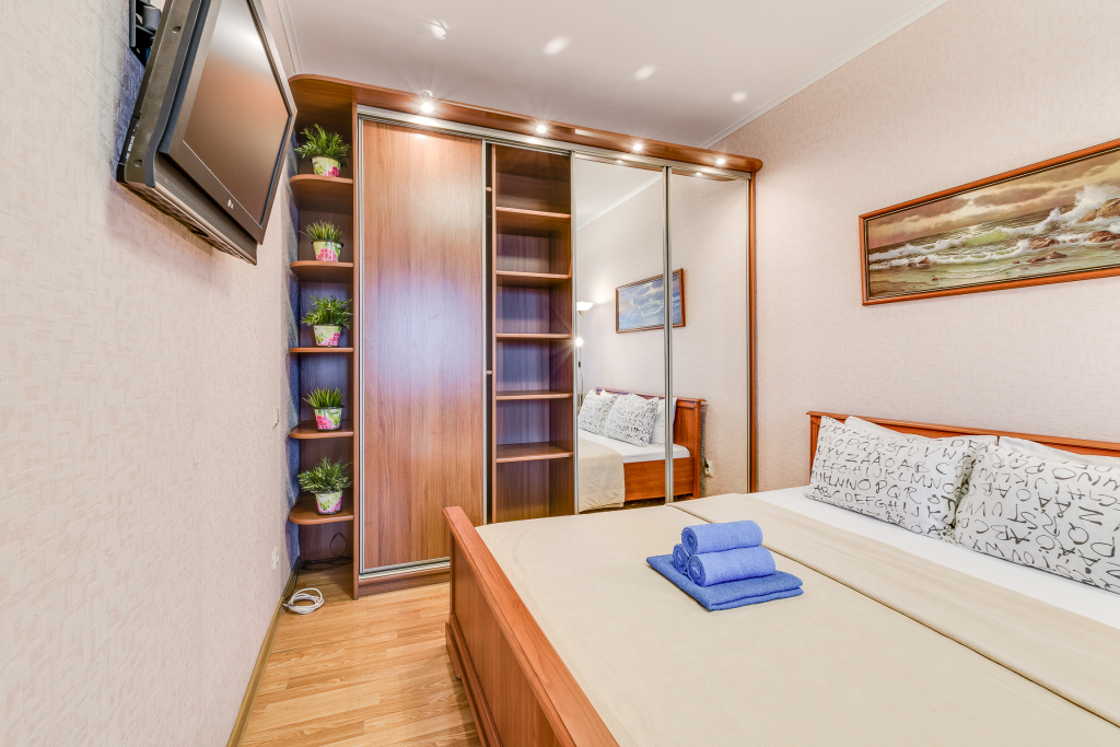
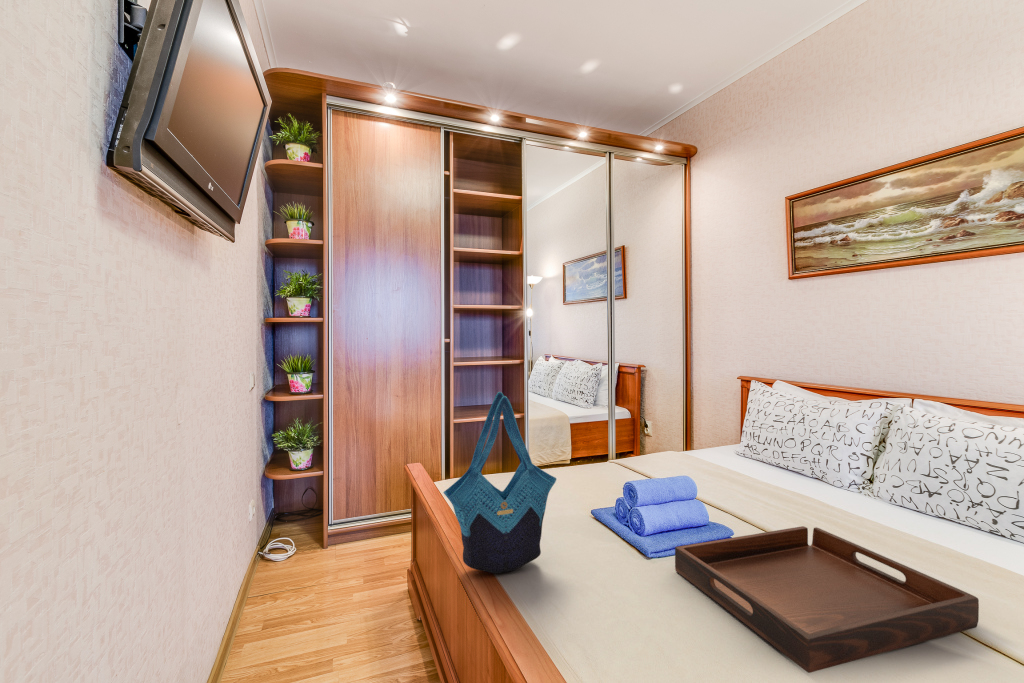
+ tote bag (507, 485)
+ serving tray (810, 582)
